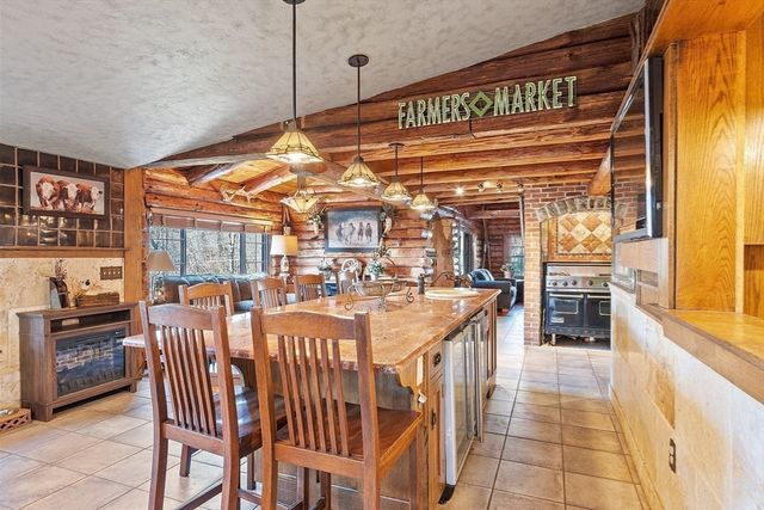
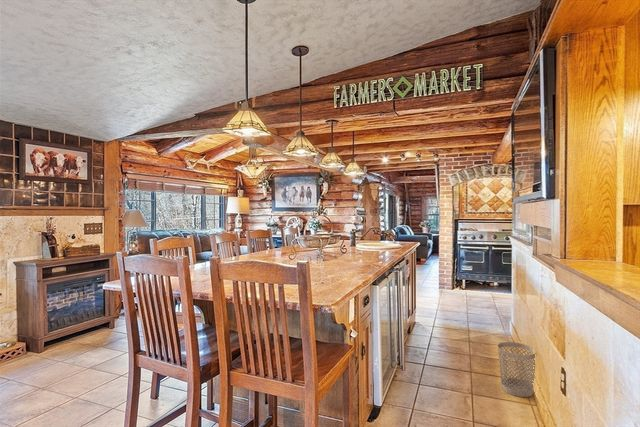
+ wastebasket (516, 369)
